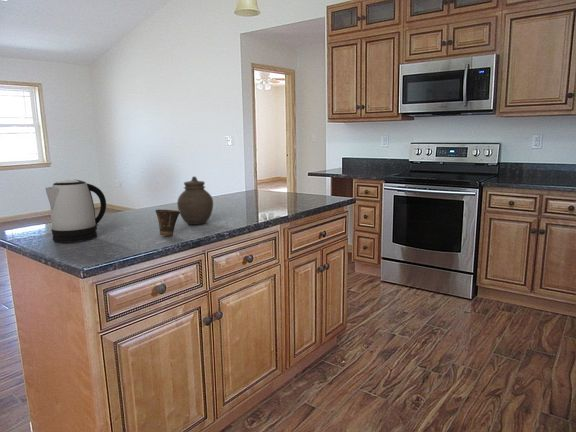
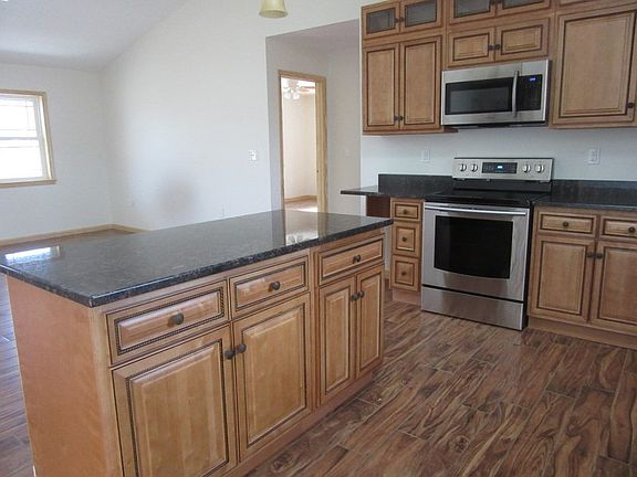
- cup (168, 222)
- jar (195, 200)
- kettle (78, 208)
